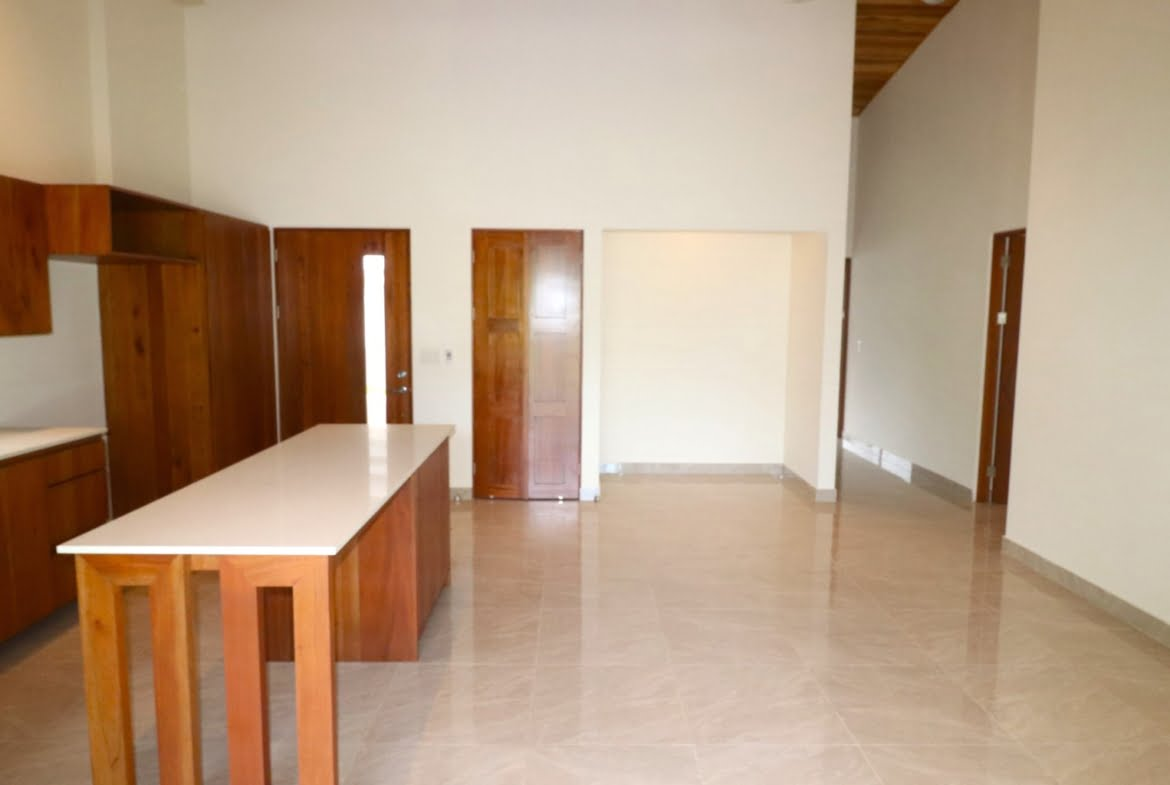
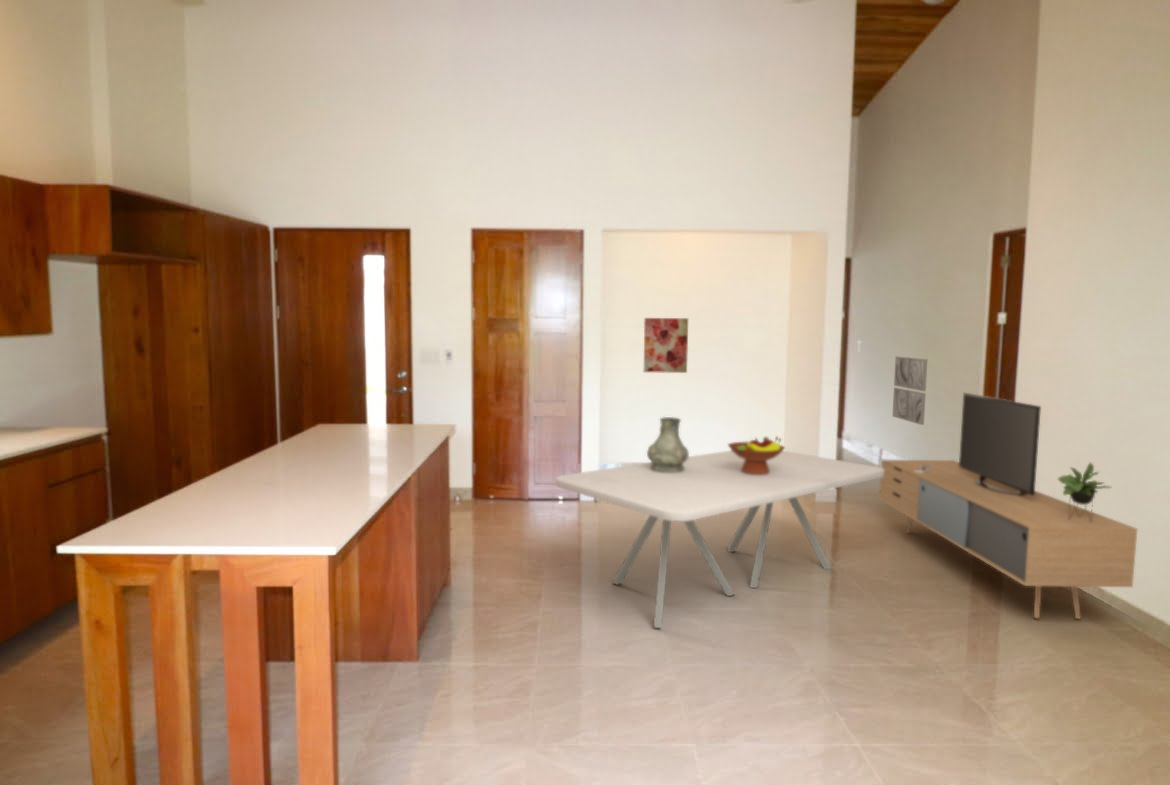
+ wall art (665, 345)
+ dining table (735, 533)
+ wall art (909, 388)
+ fruit bowl (755, 453)
+ media console (986, 484)
+ vase (668, 443)
